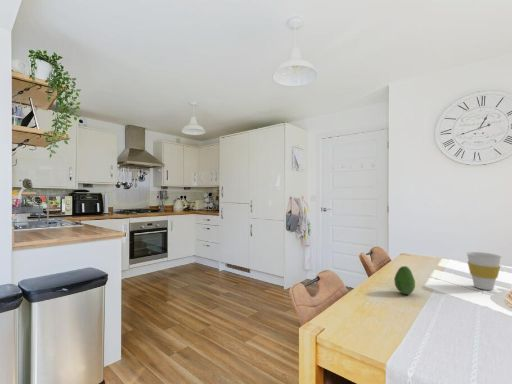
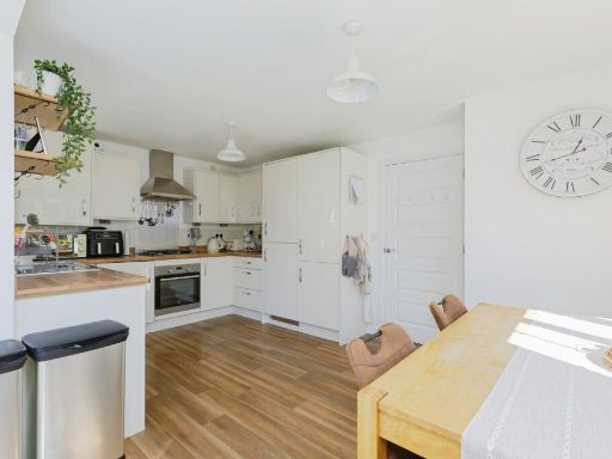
- fruit (404, 279)
- cup (483, 271)
